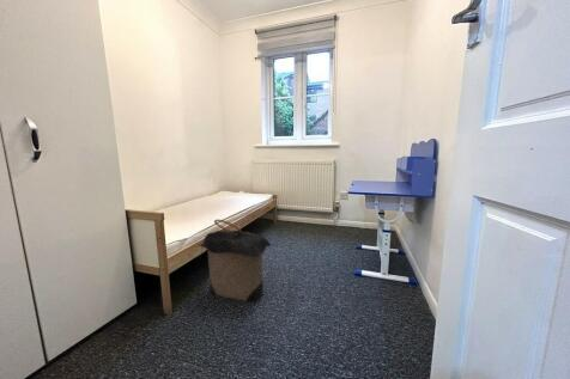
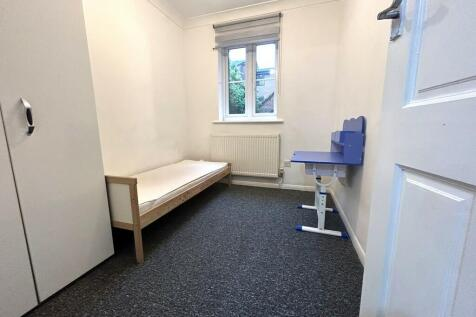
- laundry hamper (236, 255)
